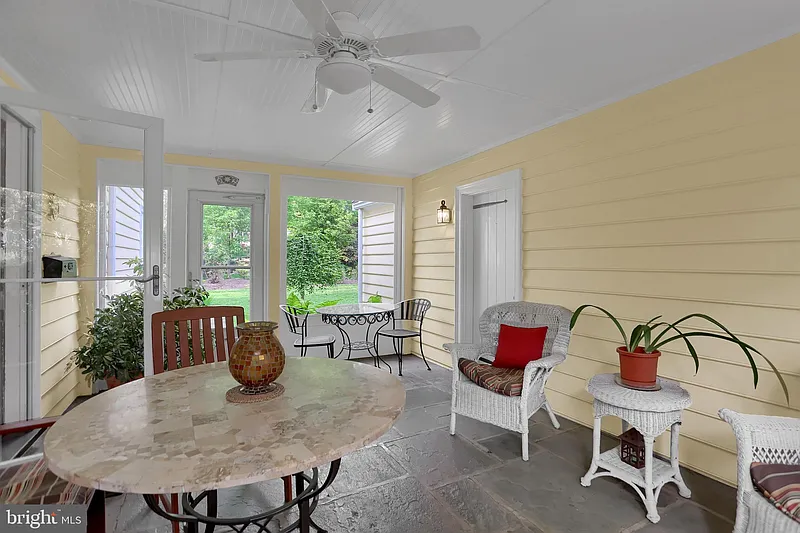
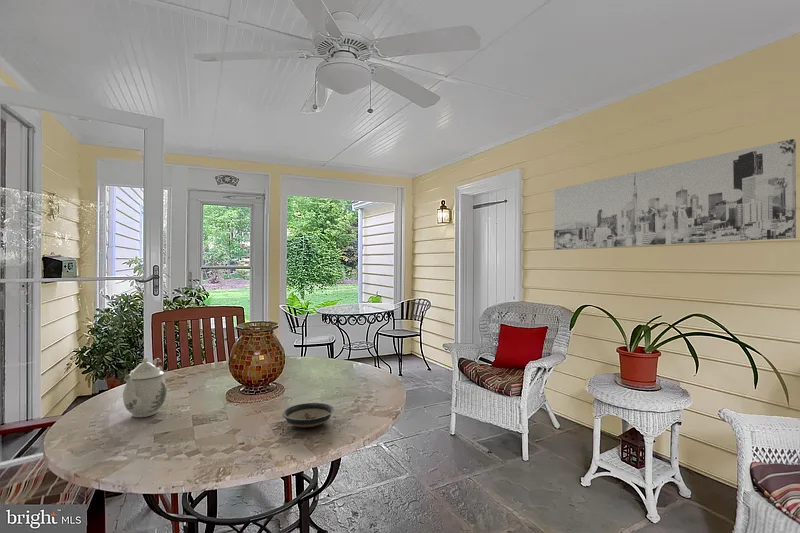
+ saucer (308, 416)
+ teapot (144, 385)
+ wall art (645, 208)
